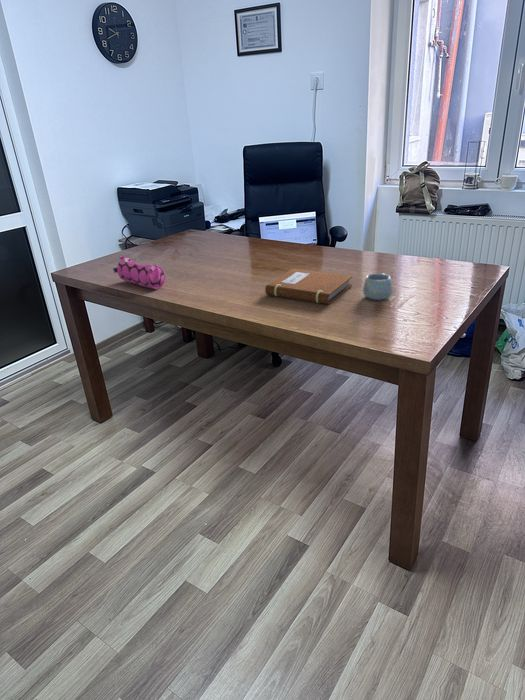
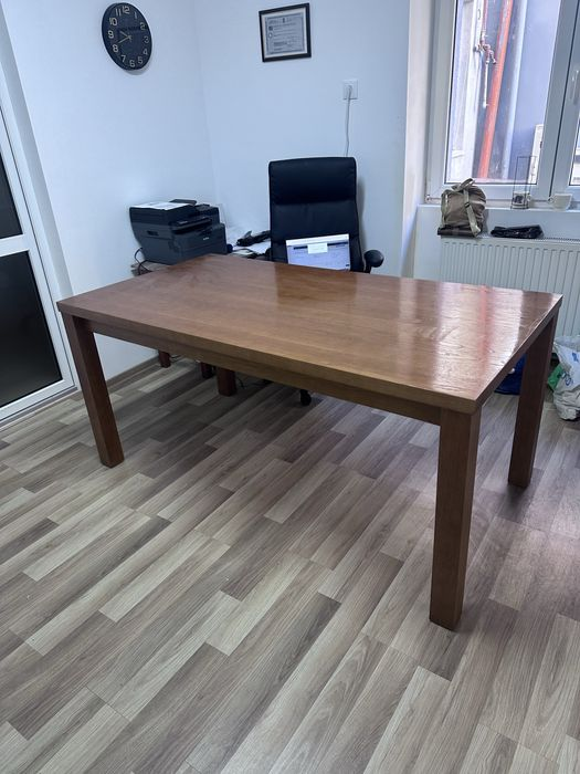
- mug (379, 285)
- pencil case (140, 272)
- notebook (307, 285)
